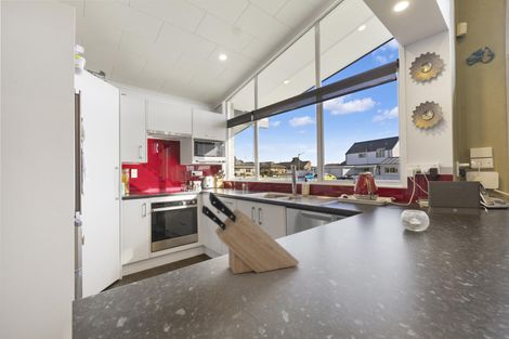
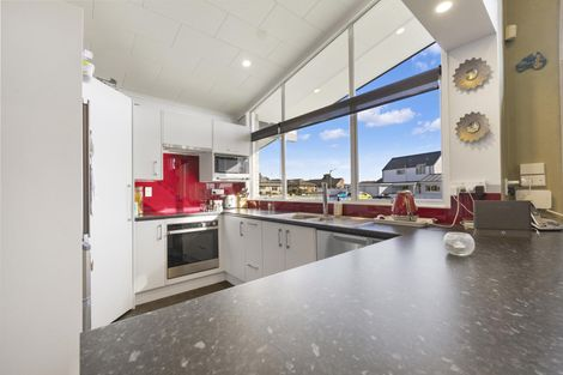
- knife block (250, 229)
